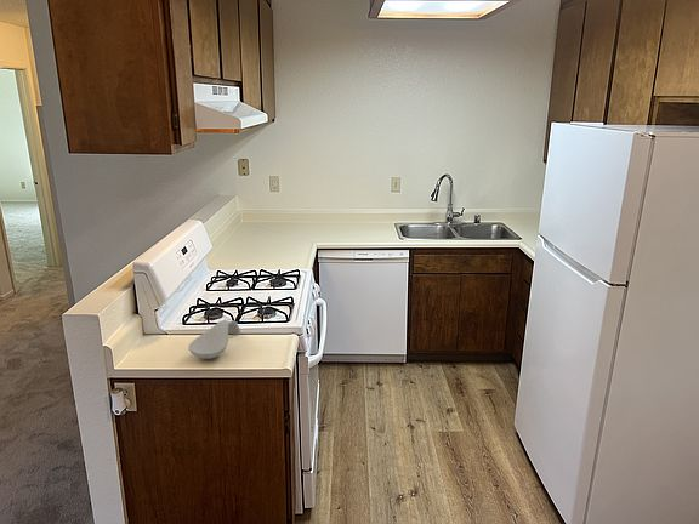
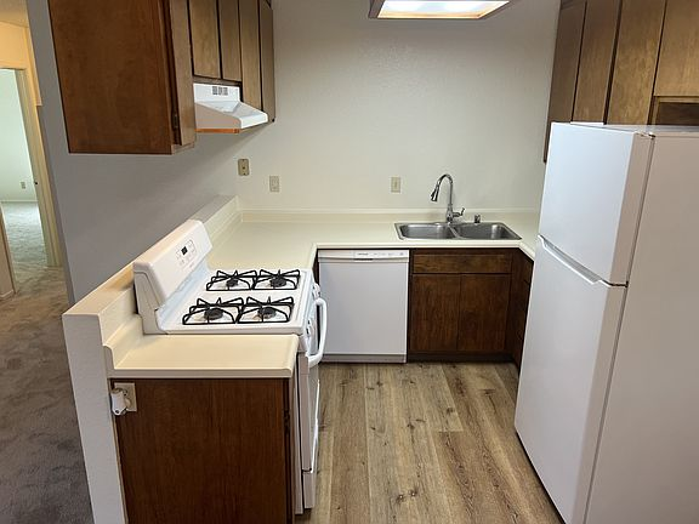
- spoon rest (216, 337)
